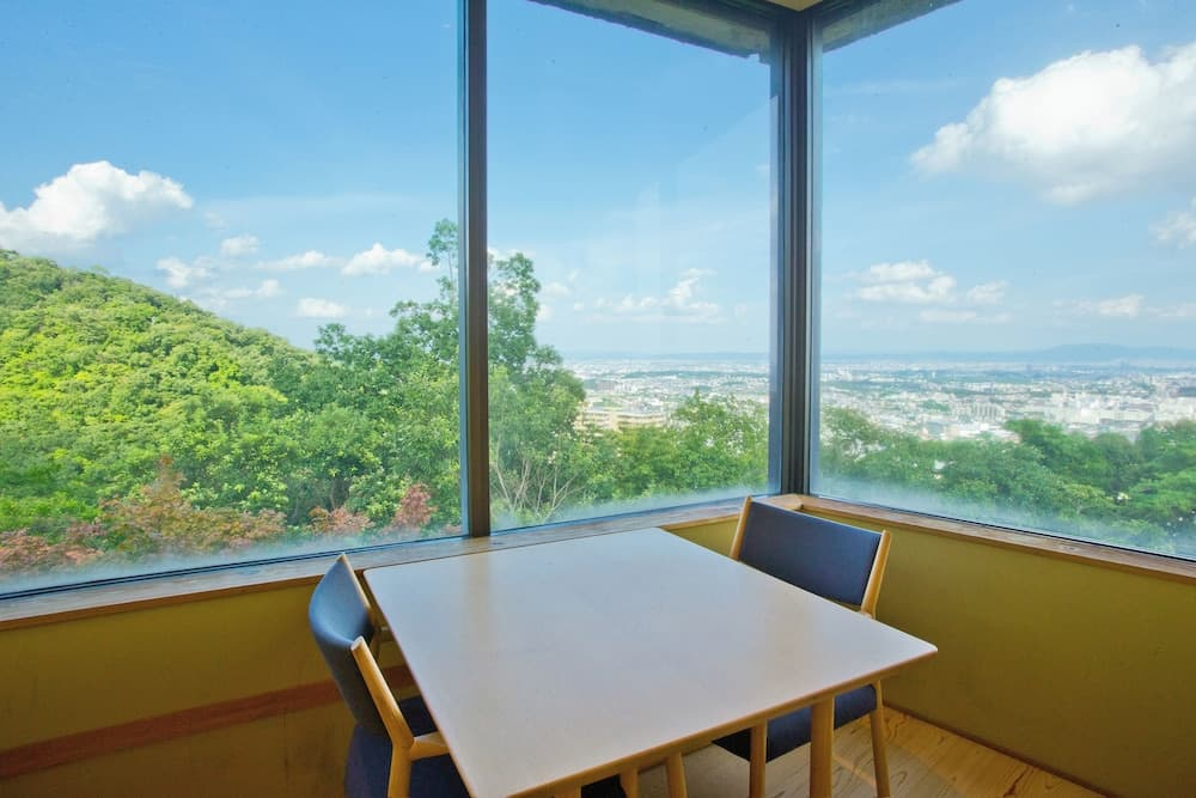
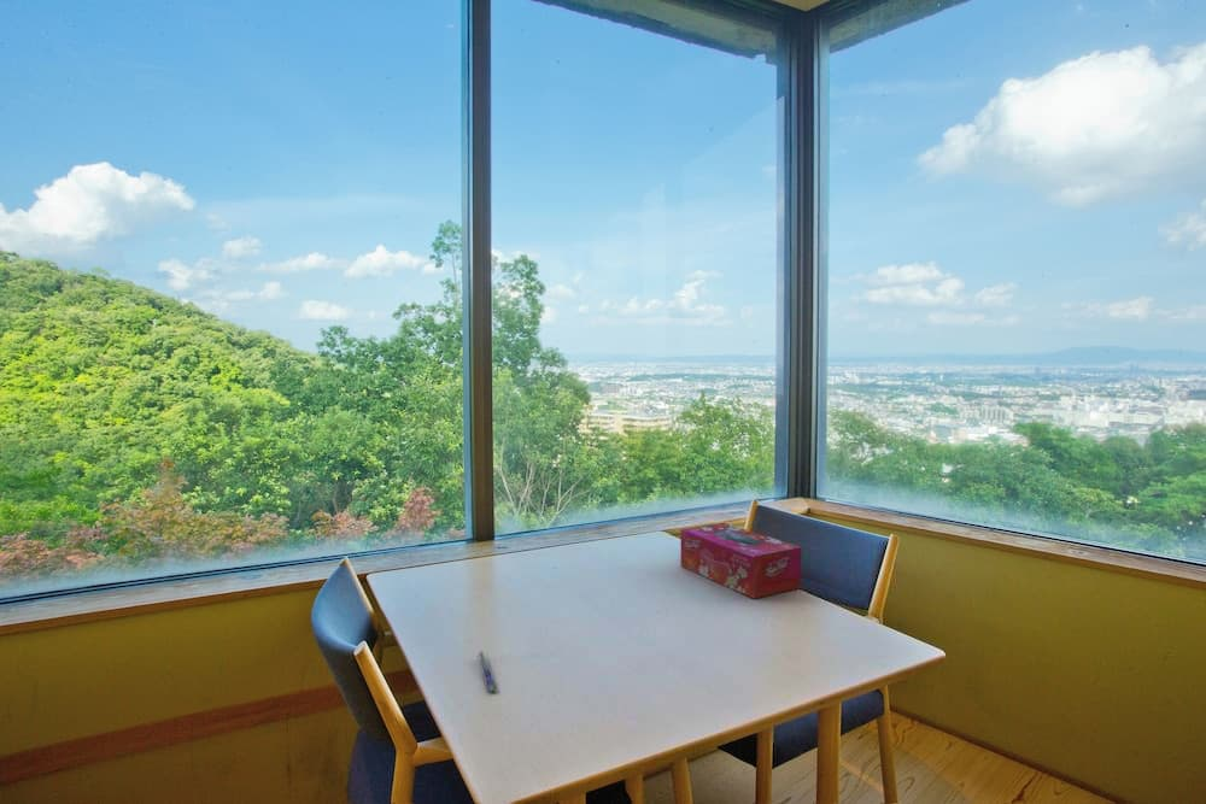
+ tissue box (737, 556)
+ pen (486, 669)
